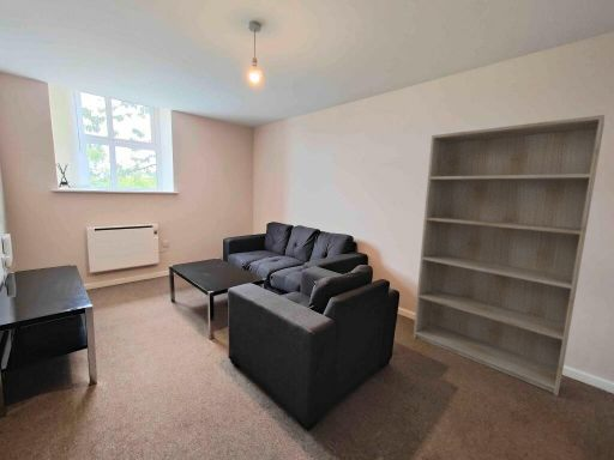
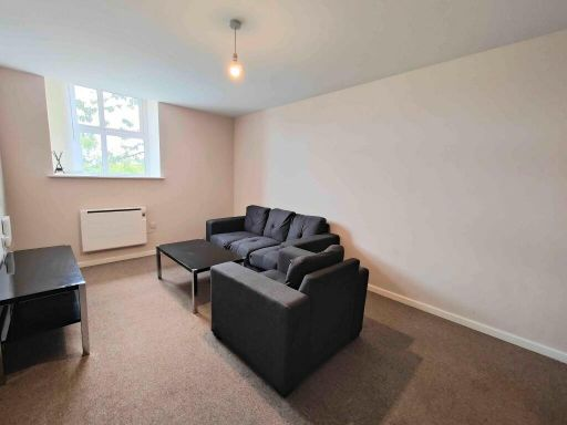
- bookshelf (492, 248)
